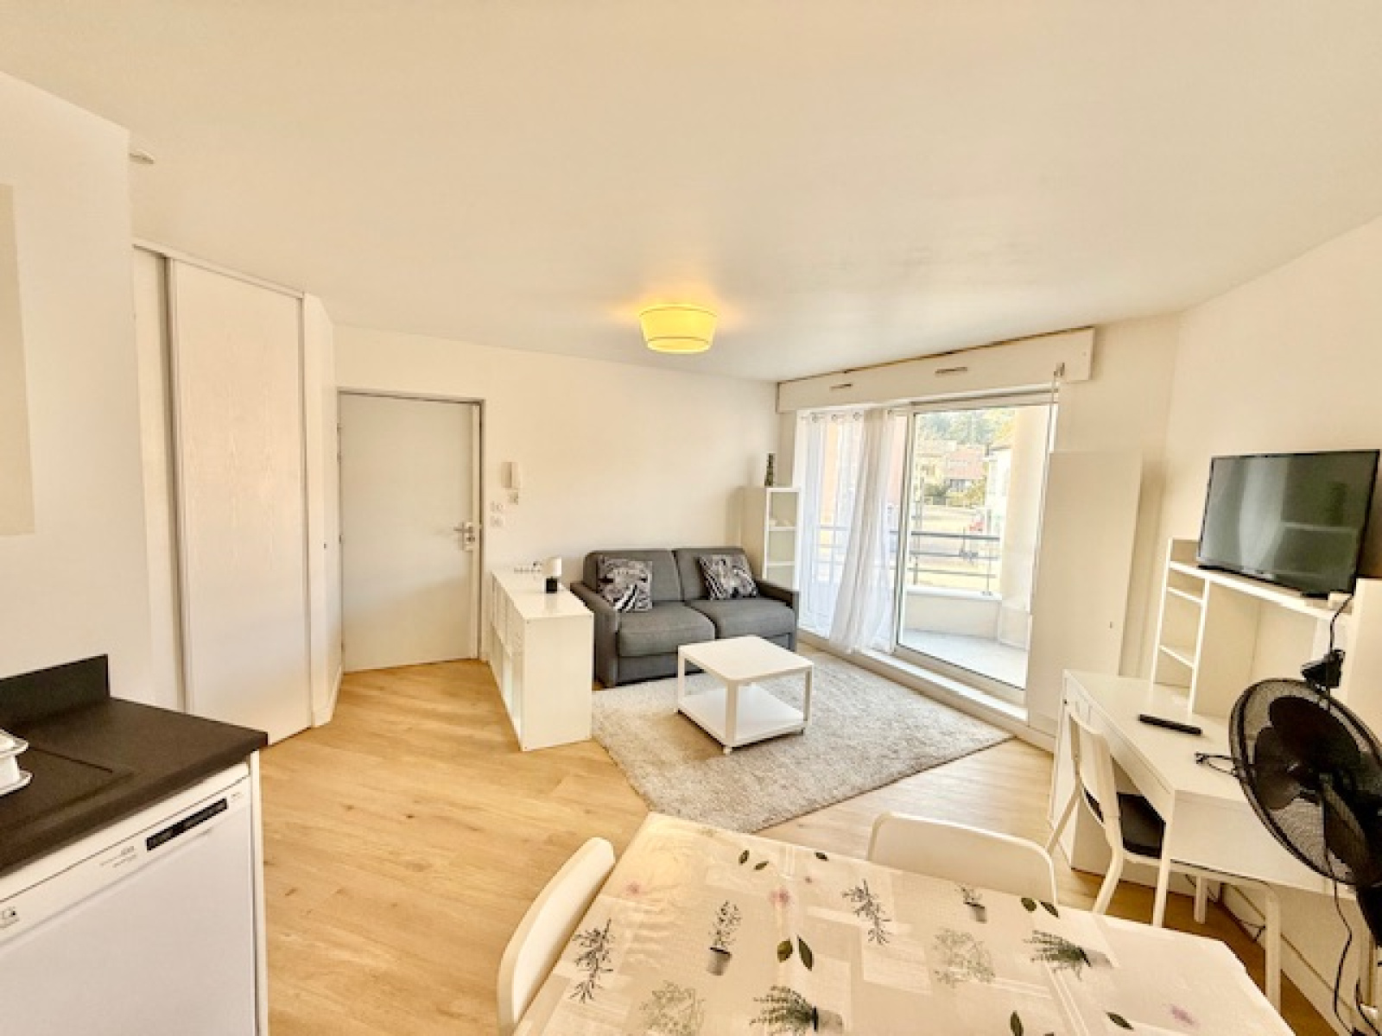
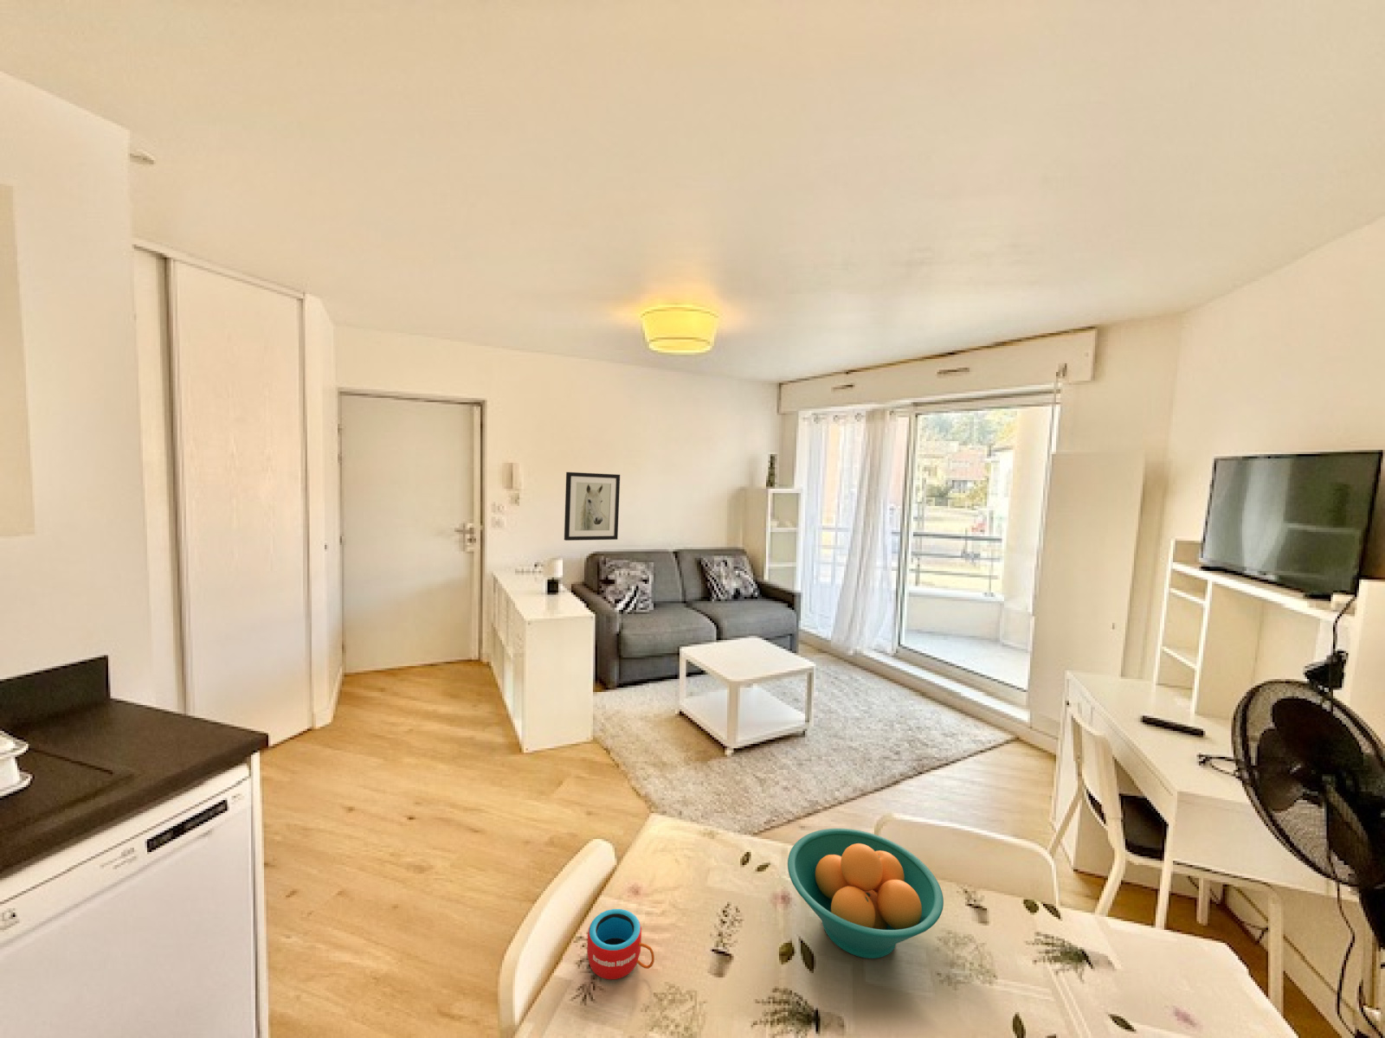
+ wall art (592, 506)
+ fruit bowl (862, 890)
+ mug (622, 946)
